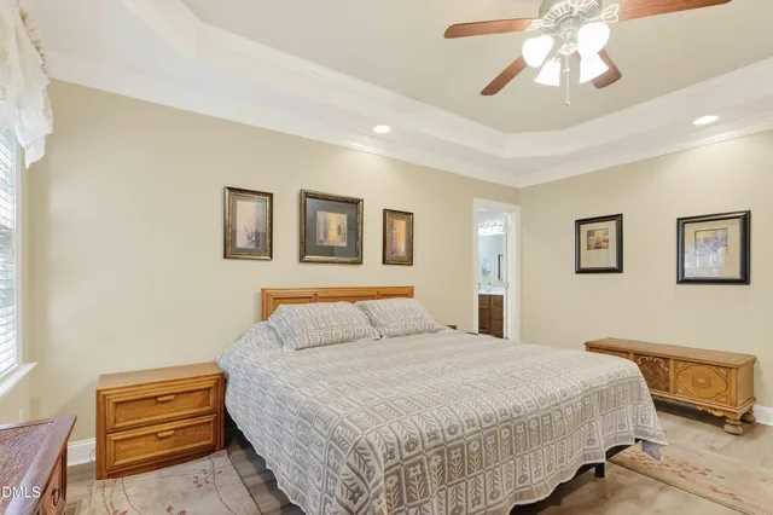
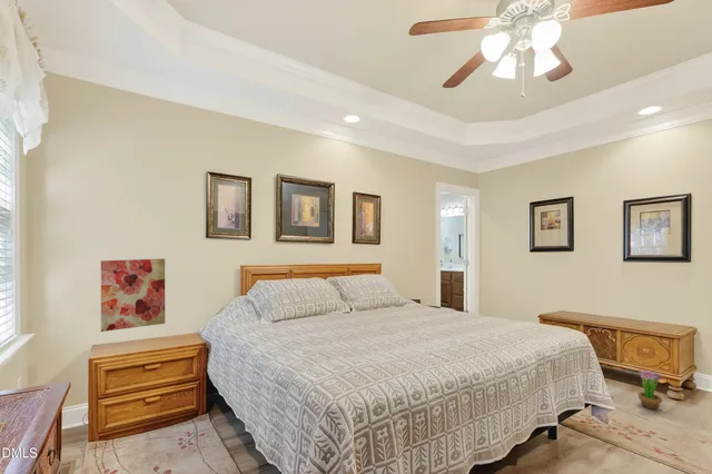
+ decorative plant (650, 387)
+ wall art (134, 293)
